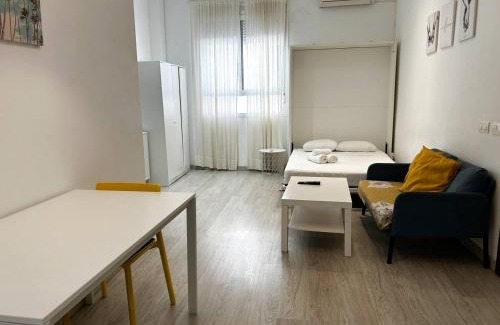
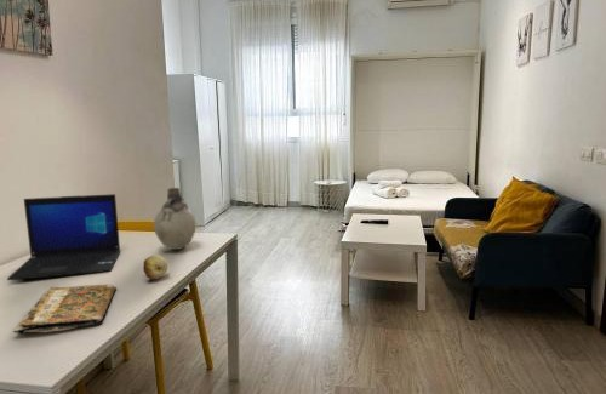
+ fruit (155, 267)
+ laptop (65, 234)
+ vase (175, 218)
+ book (70, 306)
